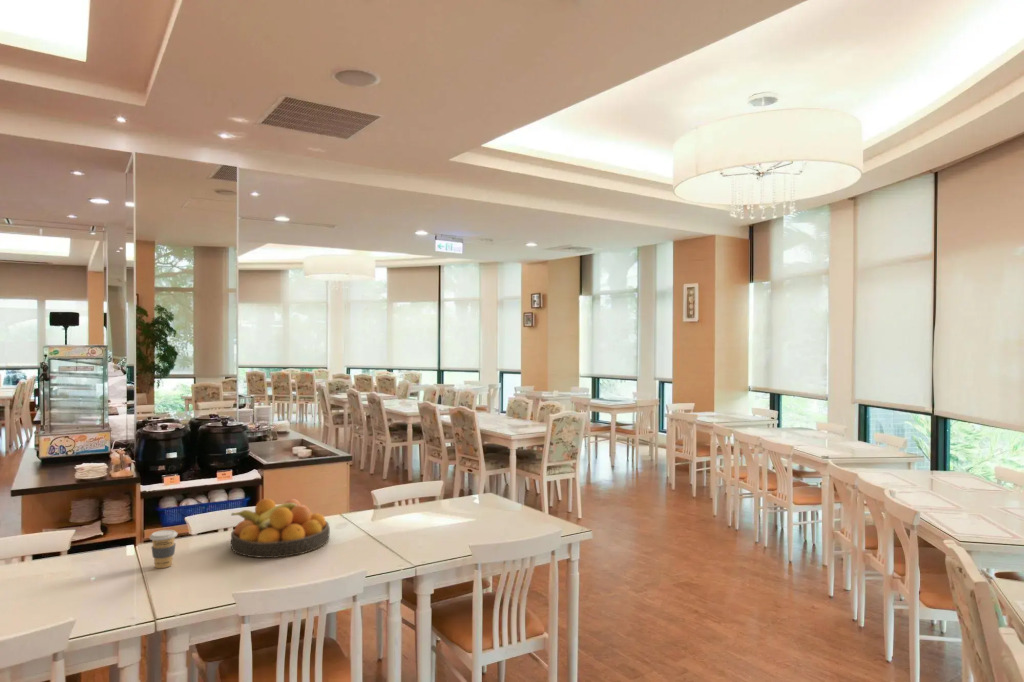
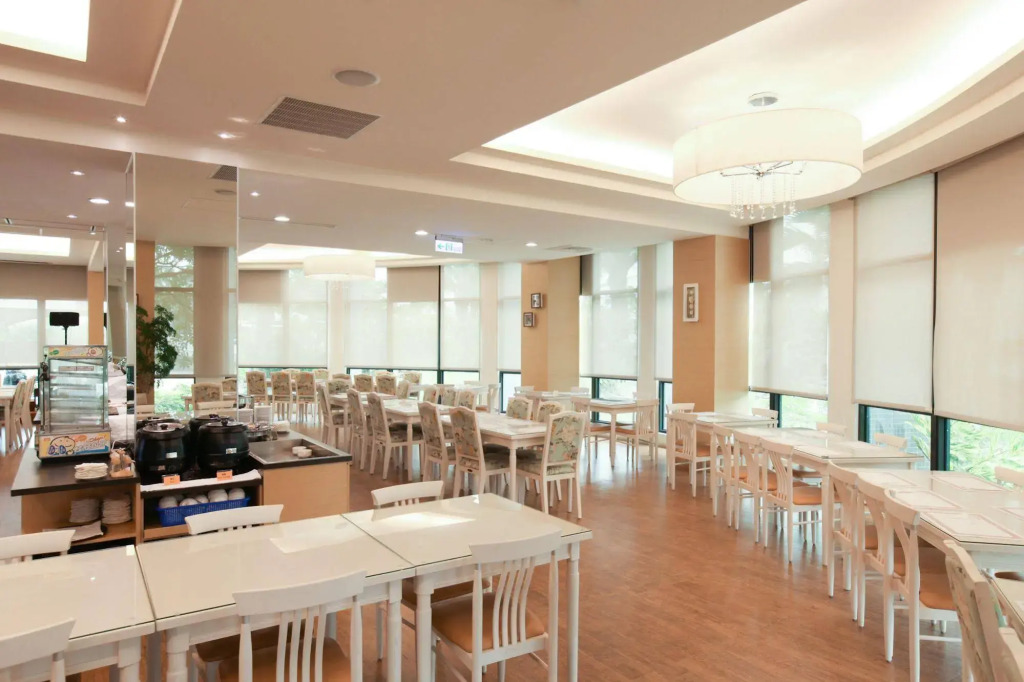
- fruit bowl (281, 522)
- coffee cup (163, 549)
